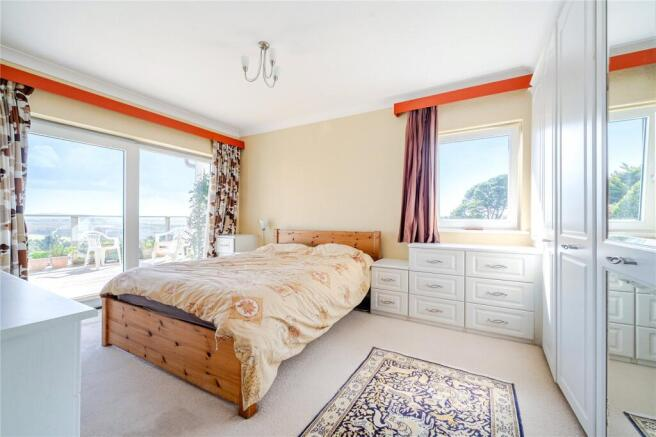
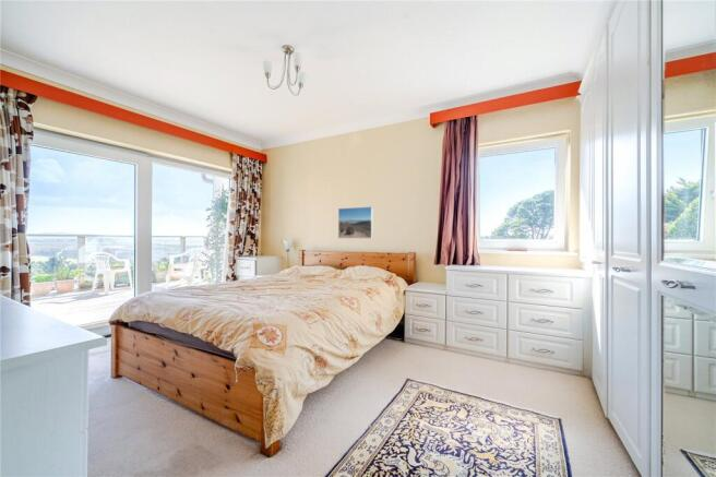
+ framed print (355, 223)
